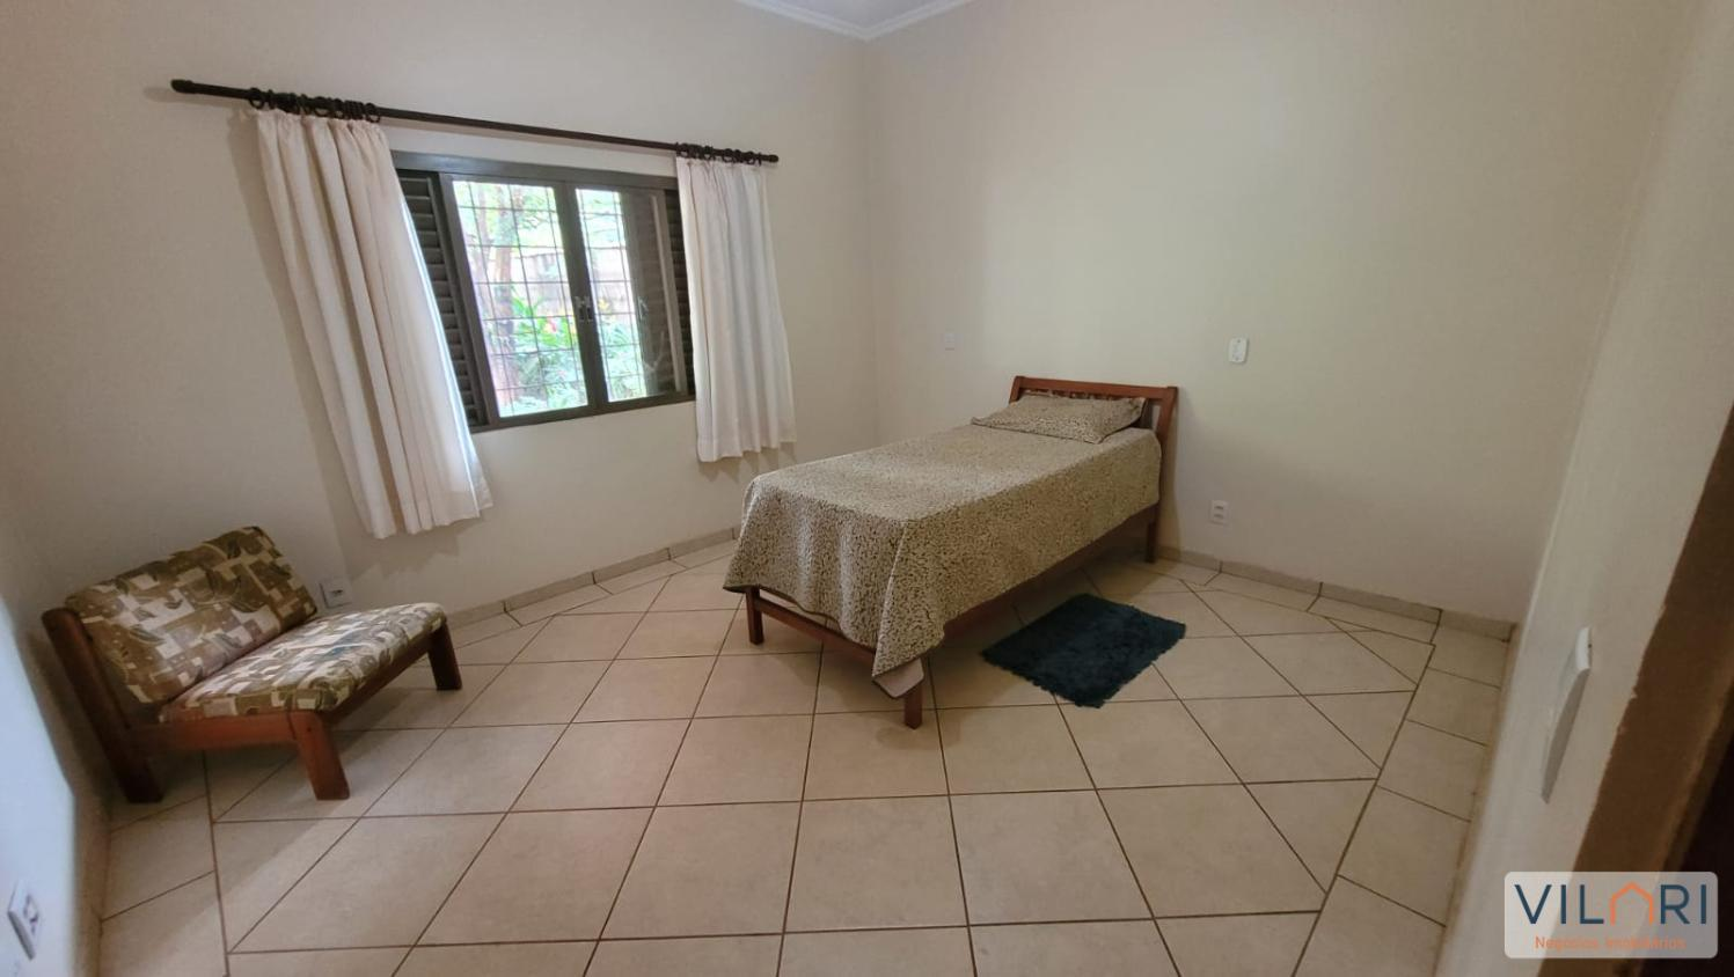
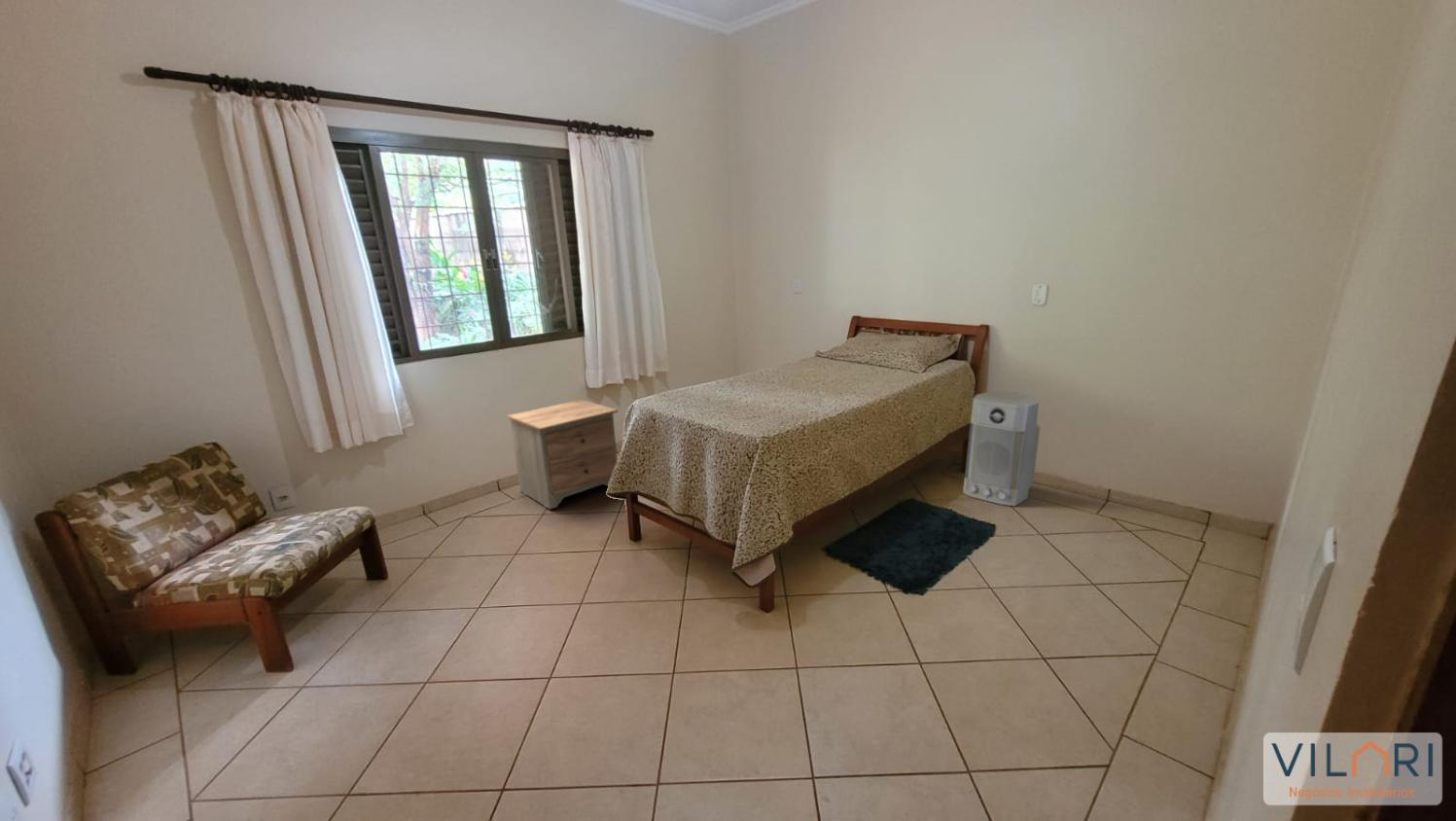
+ nightstand (567, 451)
+ air purifier (1002, 445)
